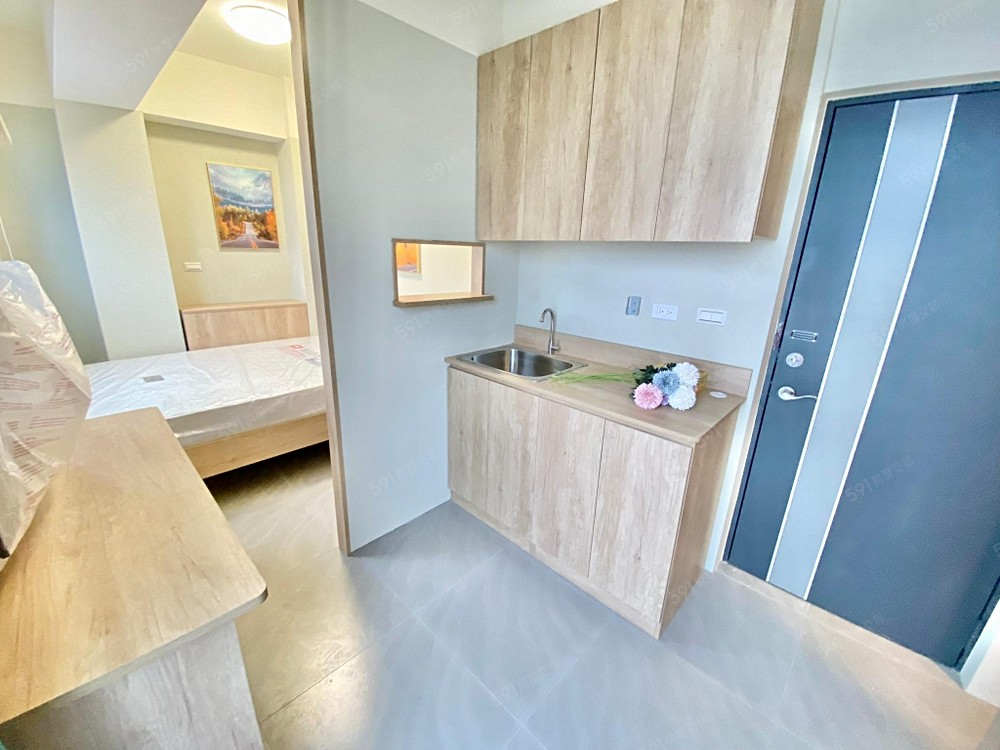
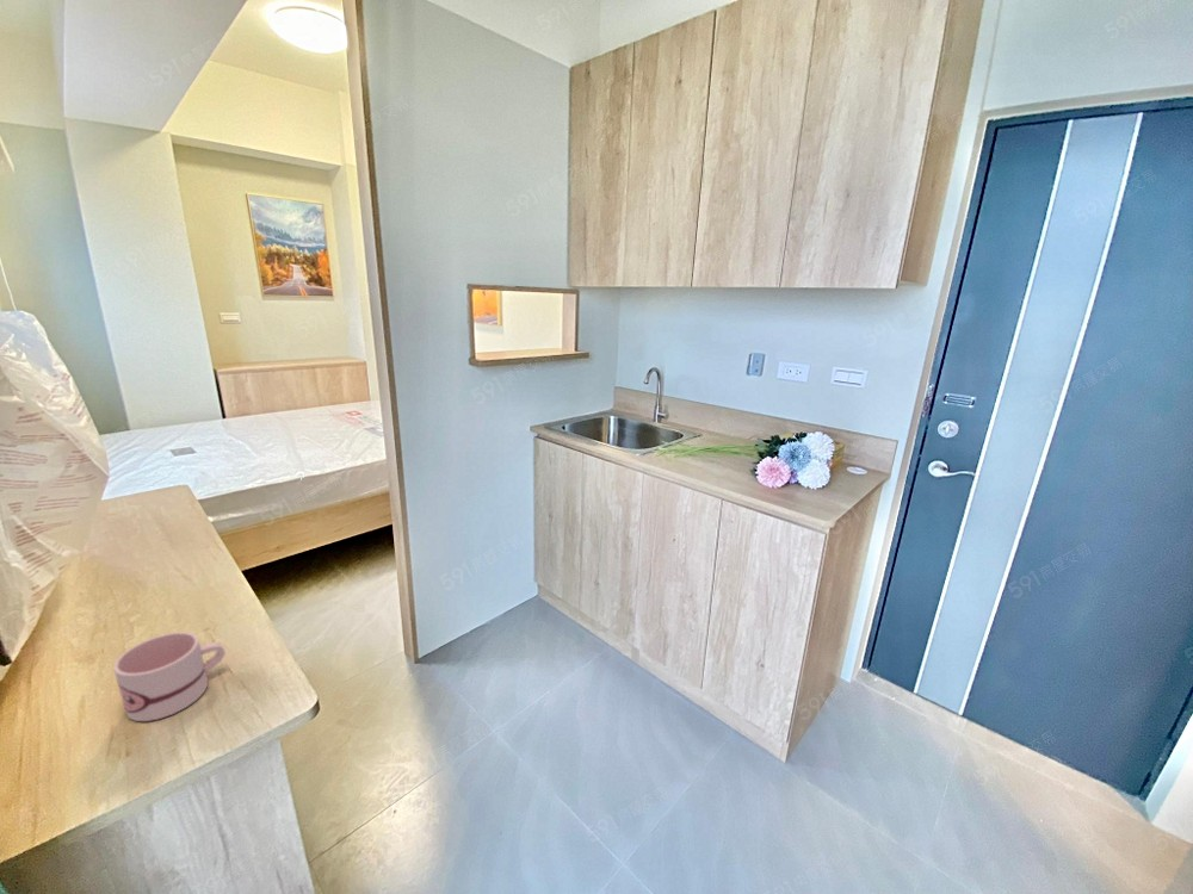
+ mug (175, 670)
